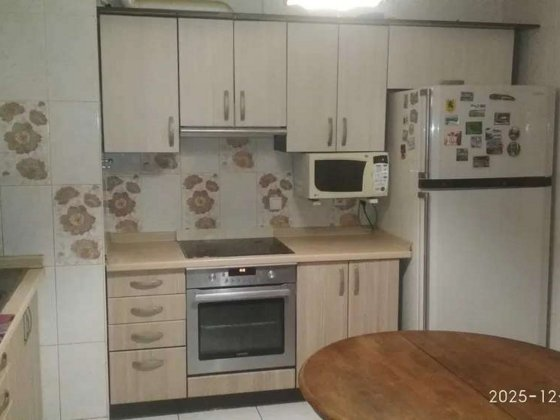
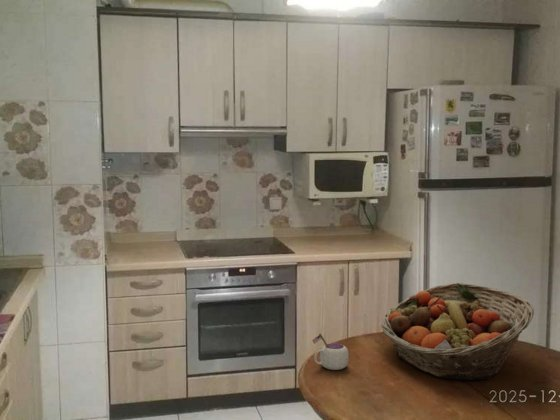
+ mug (329, 349)
+ fruit basket (453, 327)
